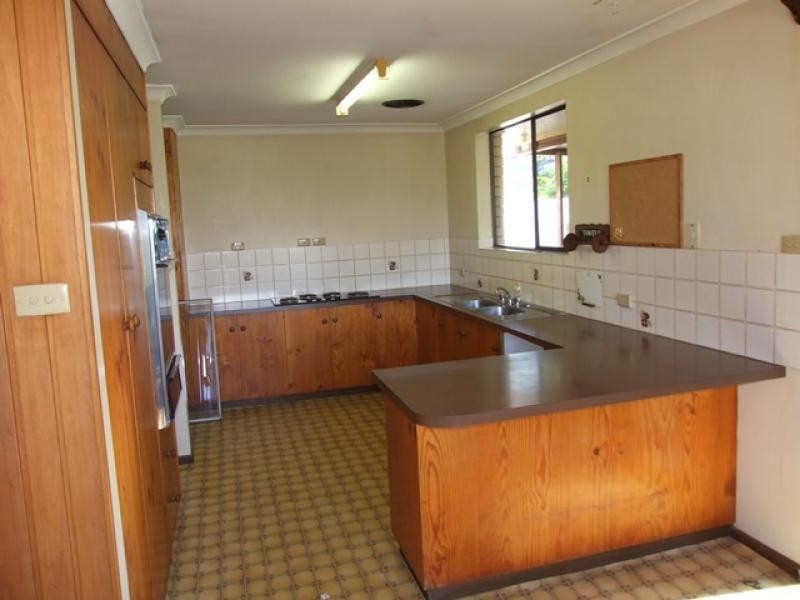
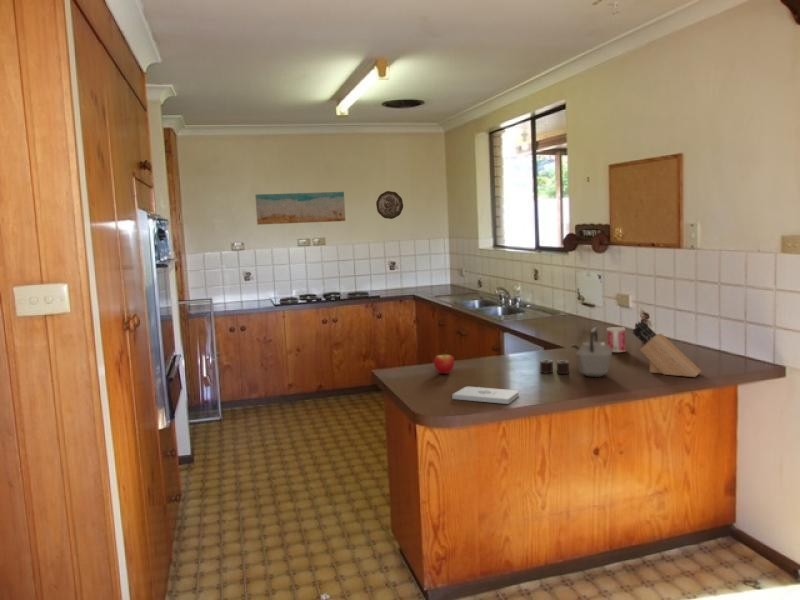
+ mug (615, 340)
+ notepad (486, 394)
+ apple (444, 361)
+ kettle (576, 352)
+ decorative plate (389, 205)
+ wall art (300, 208)
+ knife block (665, 347)
